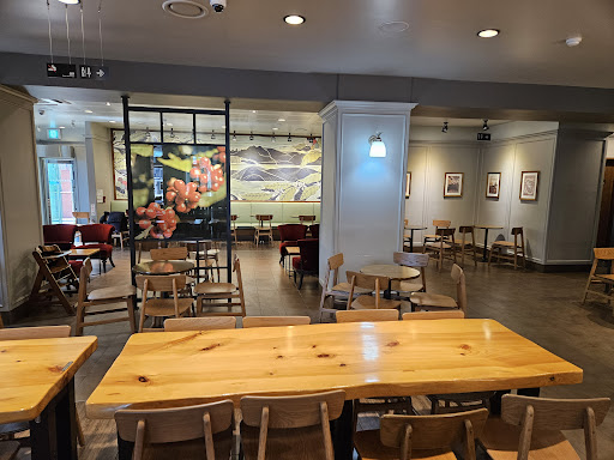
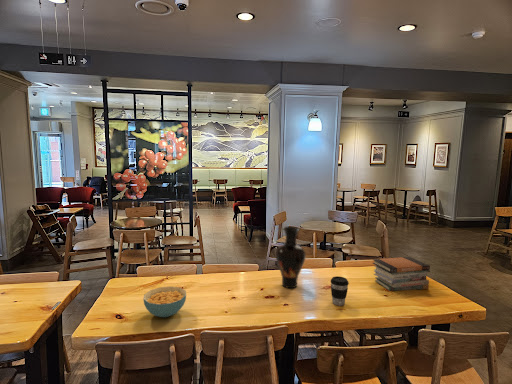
+ cereal bowl (165, 304)
+ vase (290, 257)
+ book stack (400, 273)
+ coffee cup (339, 291)
